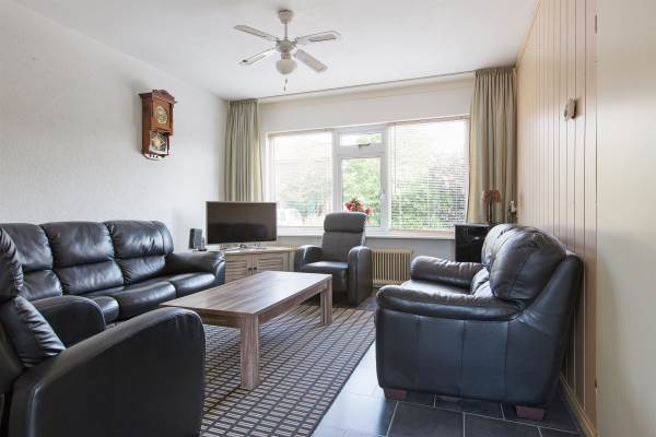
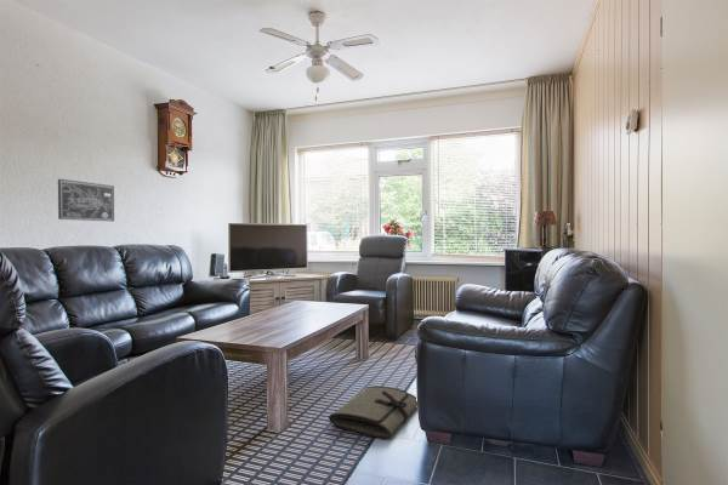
+ tool roll (376, 403)
+ wall art (87, 201)
